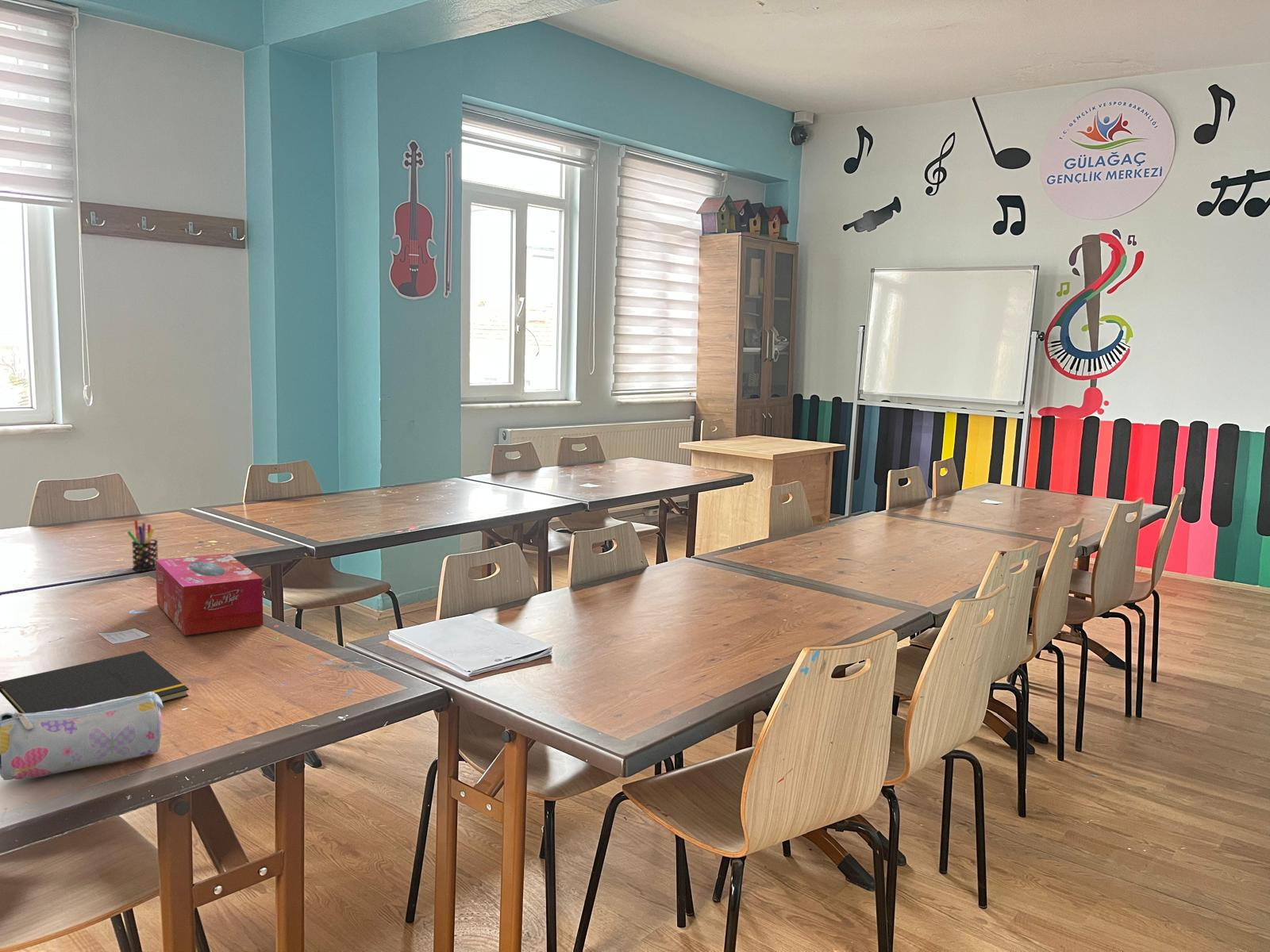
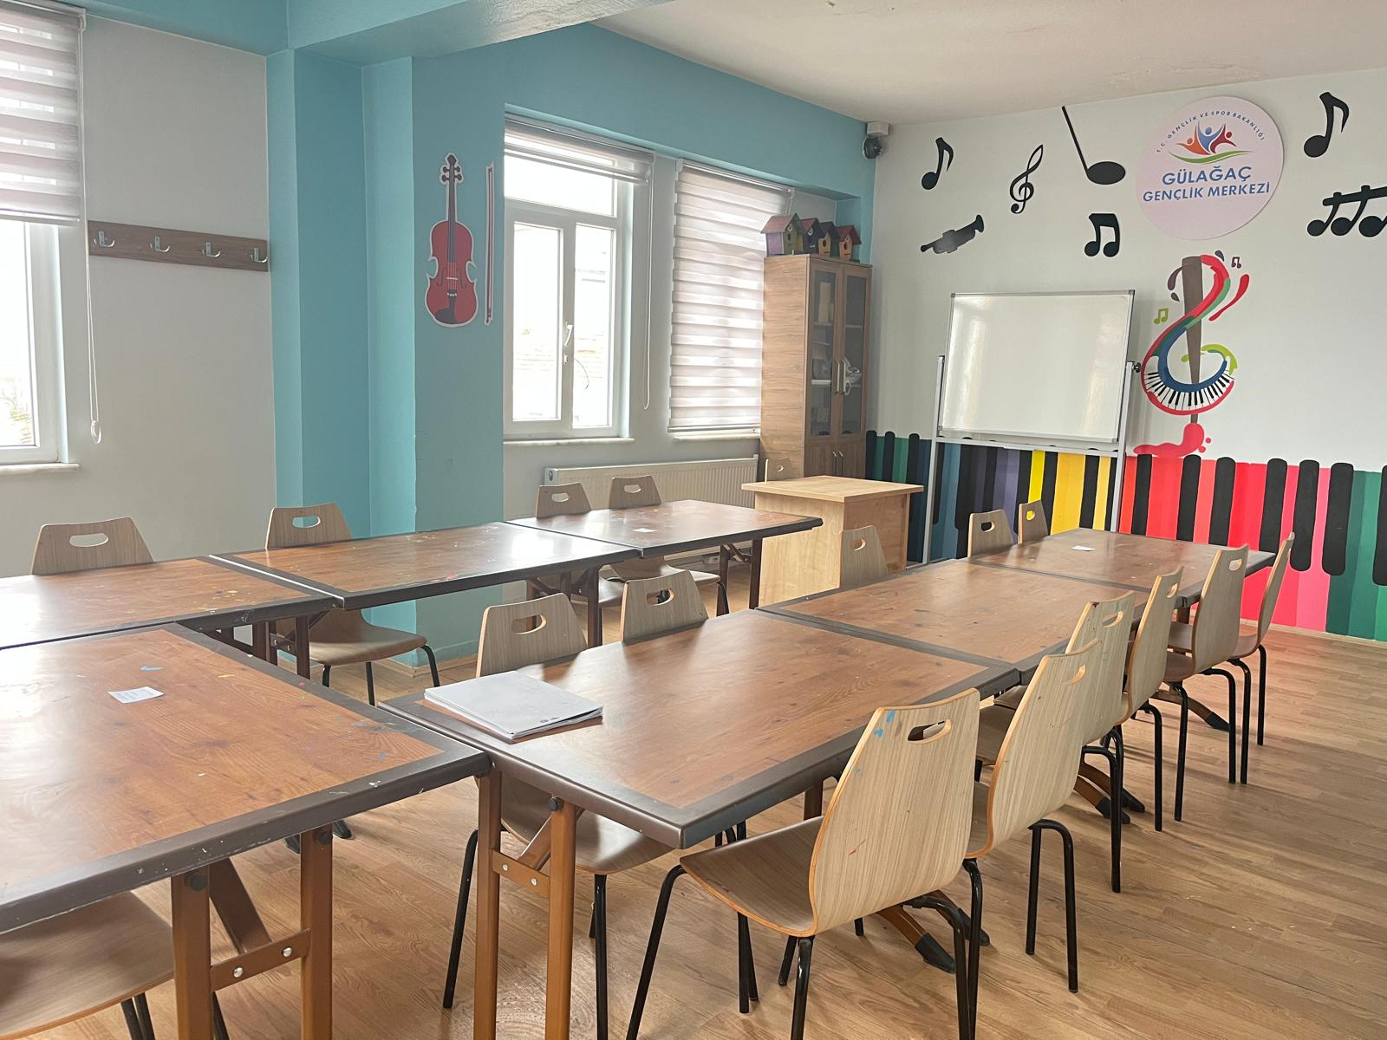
- pen holder (141, 545)
- notepad (95, 689)
- pencil case (81, 733)
- tissue box (207, 591)
